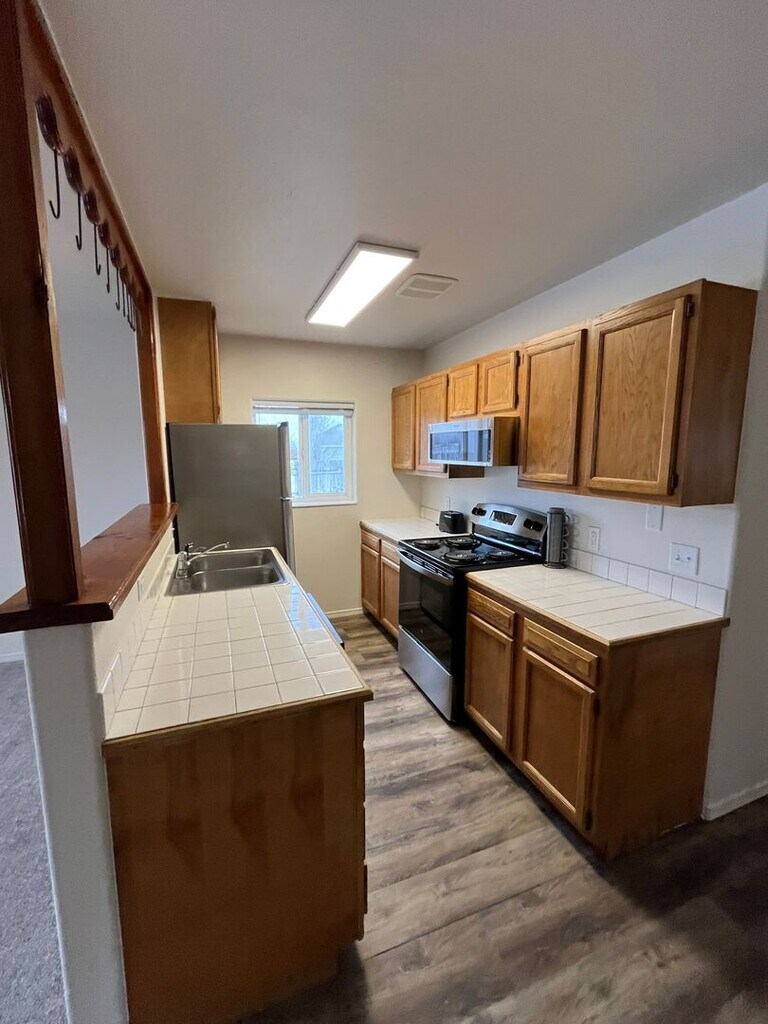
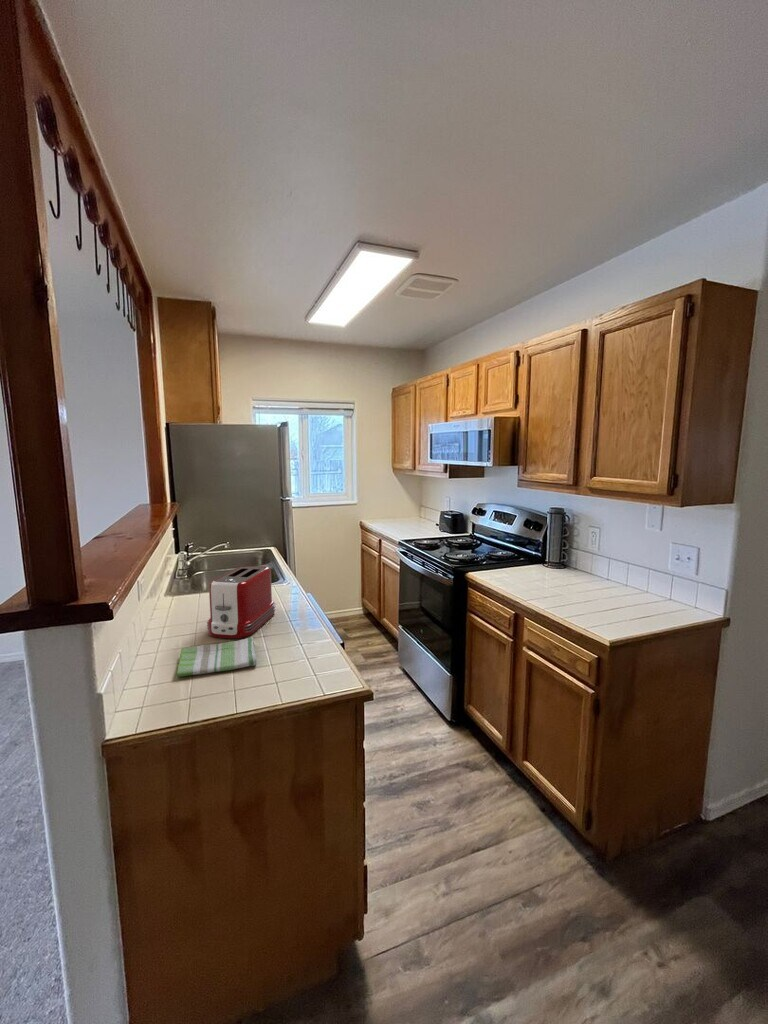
+ dish towel (218, 655)
+ toaster (242, 598)
